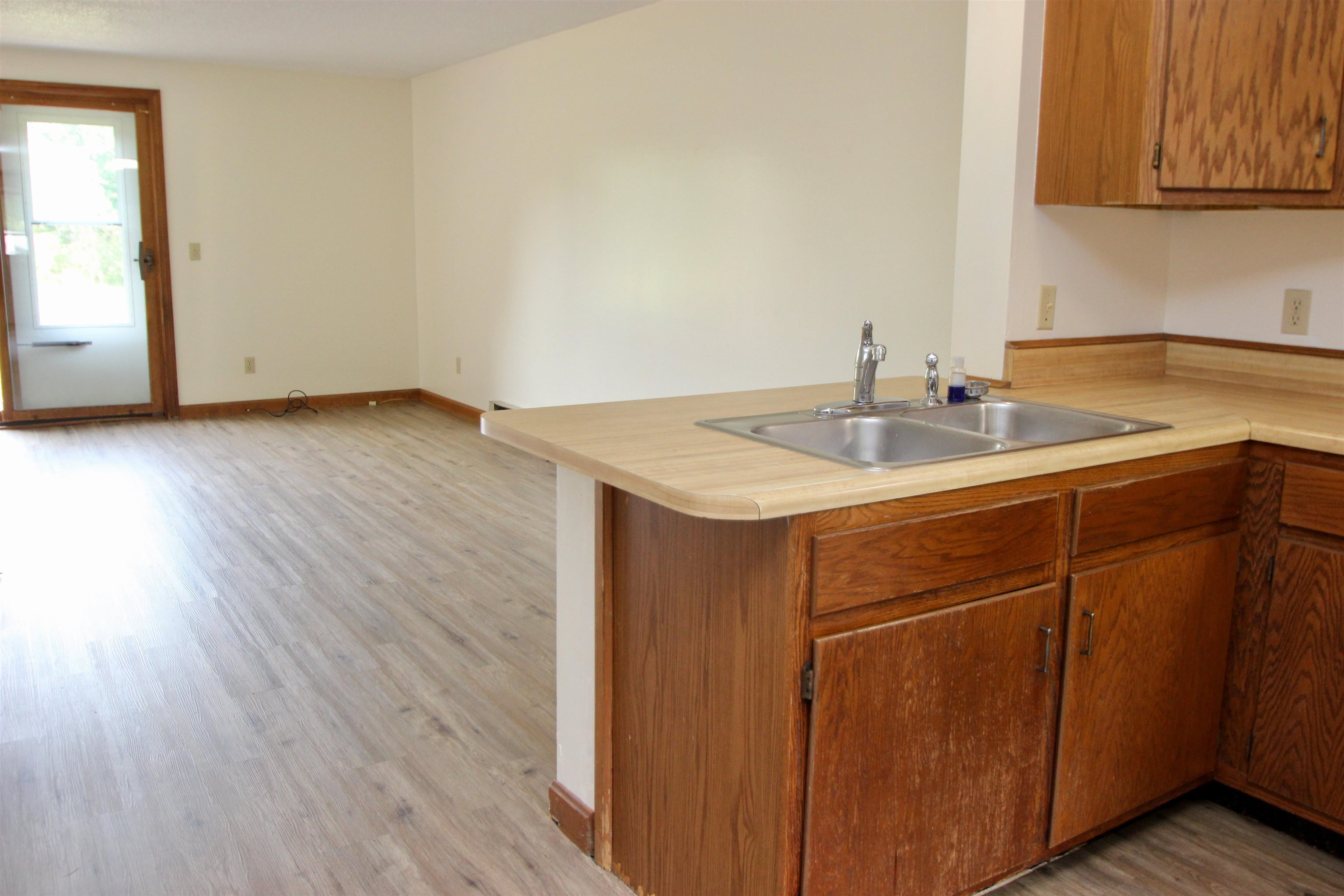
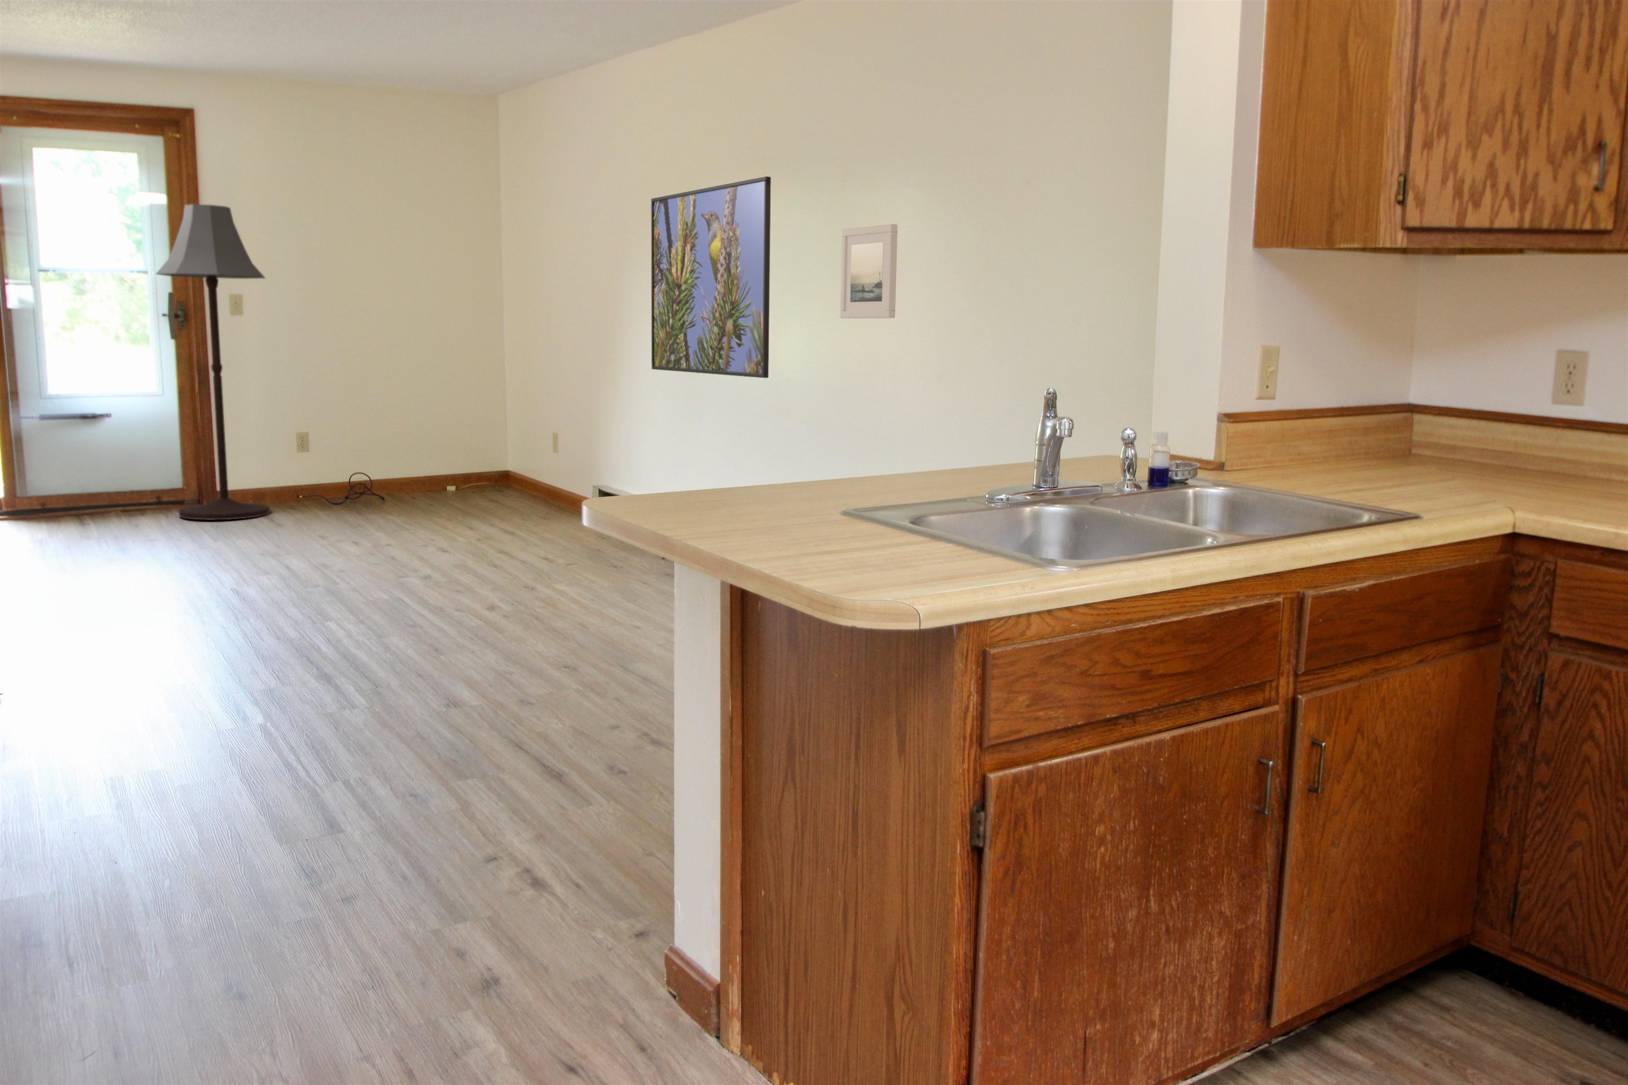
+ floor lamp (216, 363)
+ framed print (705, 282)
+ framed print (867, 272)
